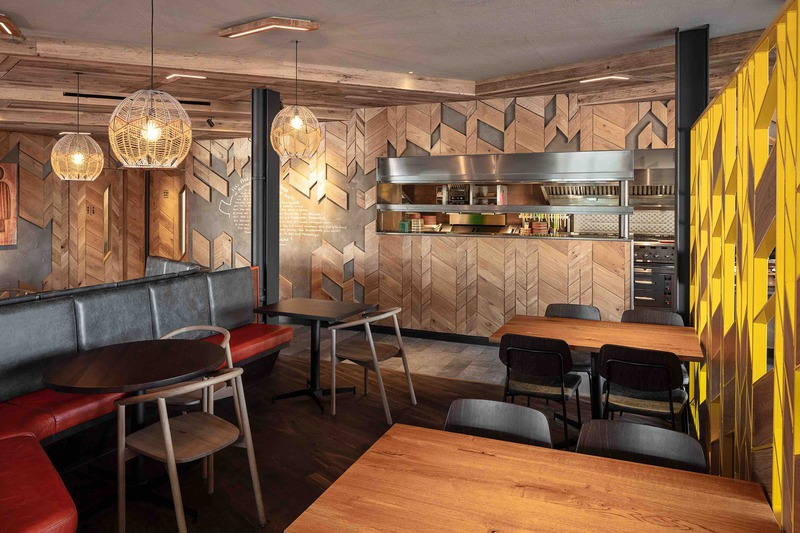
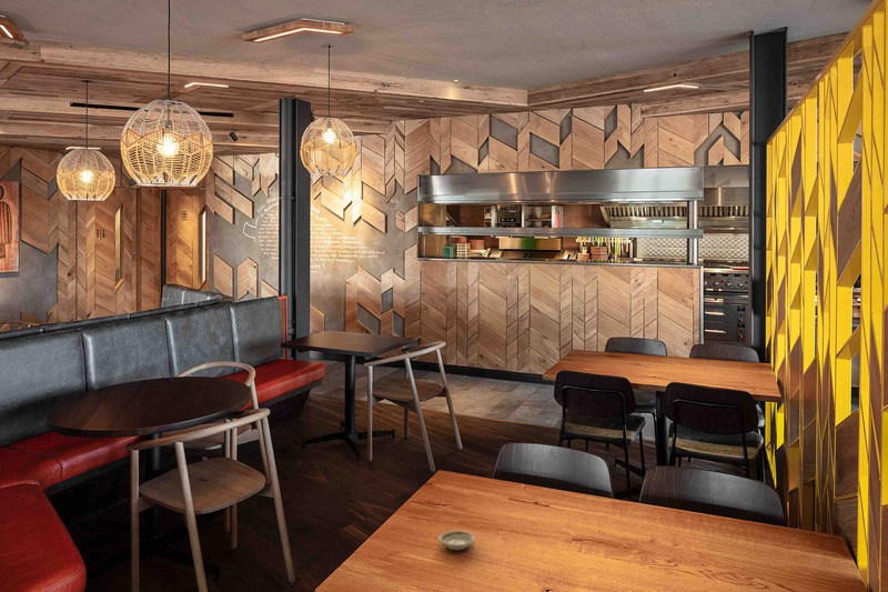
+ saucer (456, 541)
